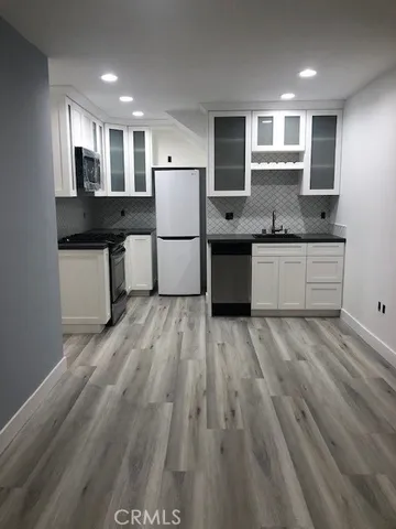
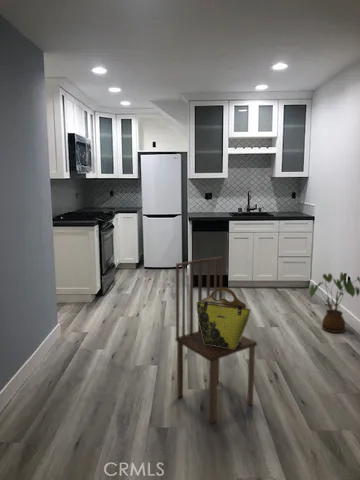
+ tote bag (222, 314)
+ house plant (333, 302)
+ dining chair (215, 345)
